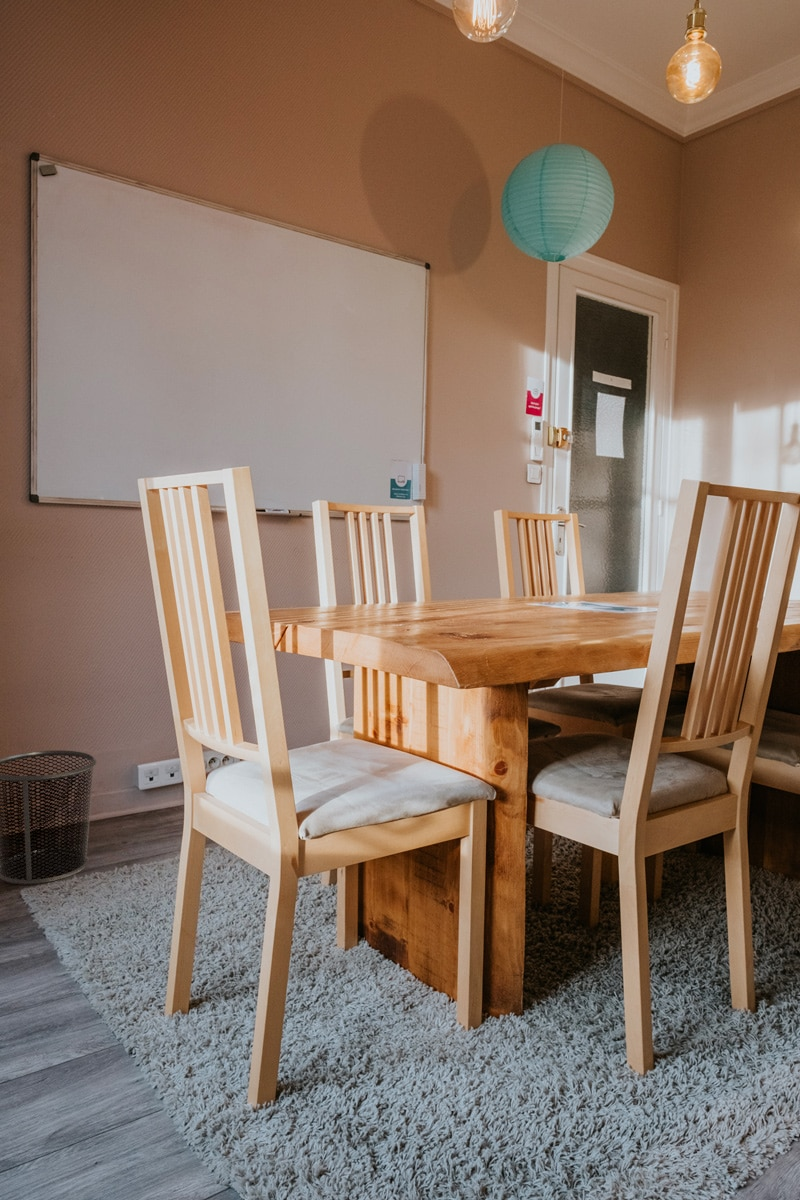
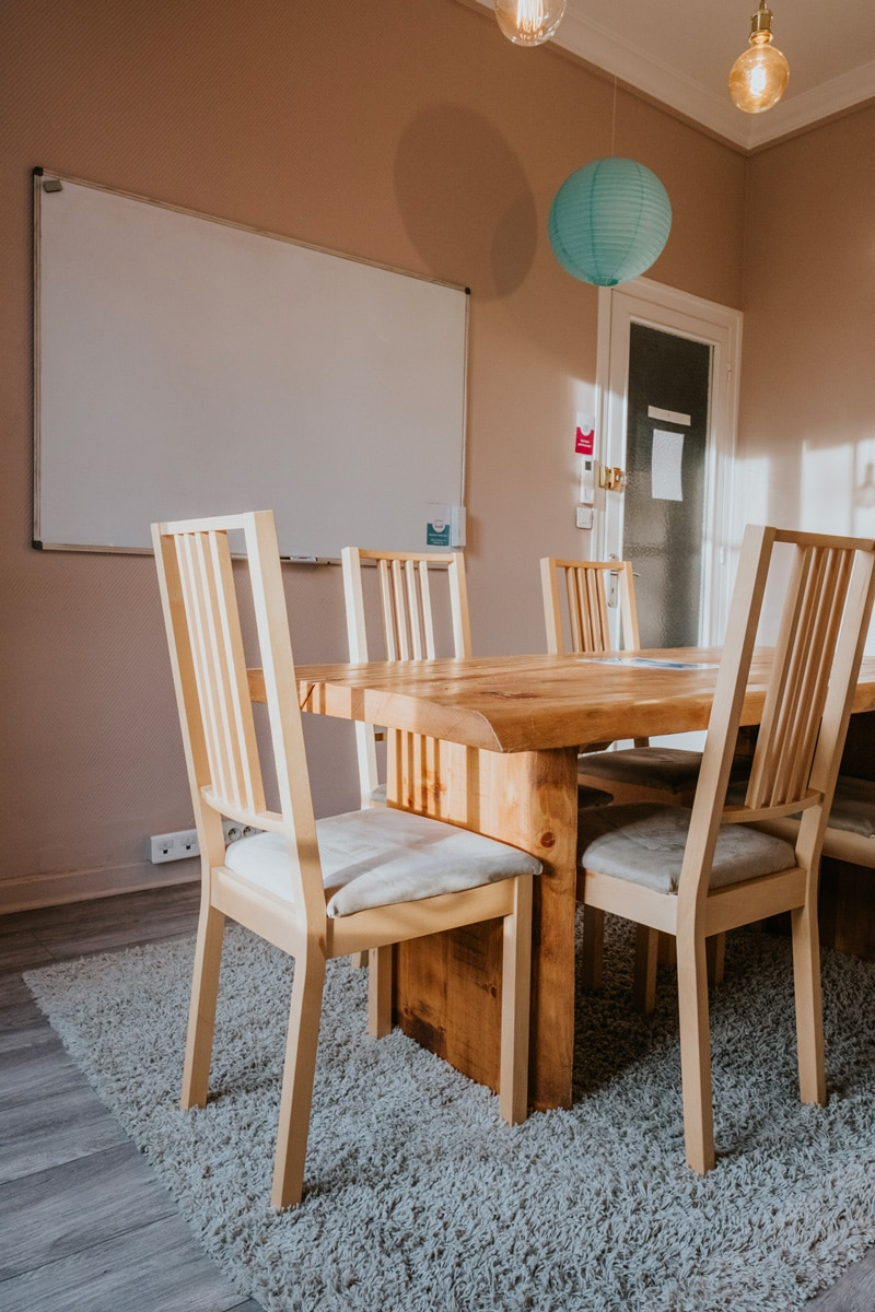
- waste bin (43, 815)
